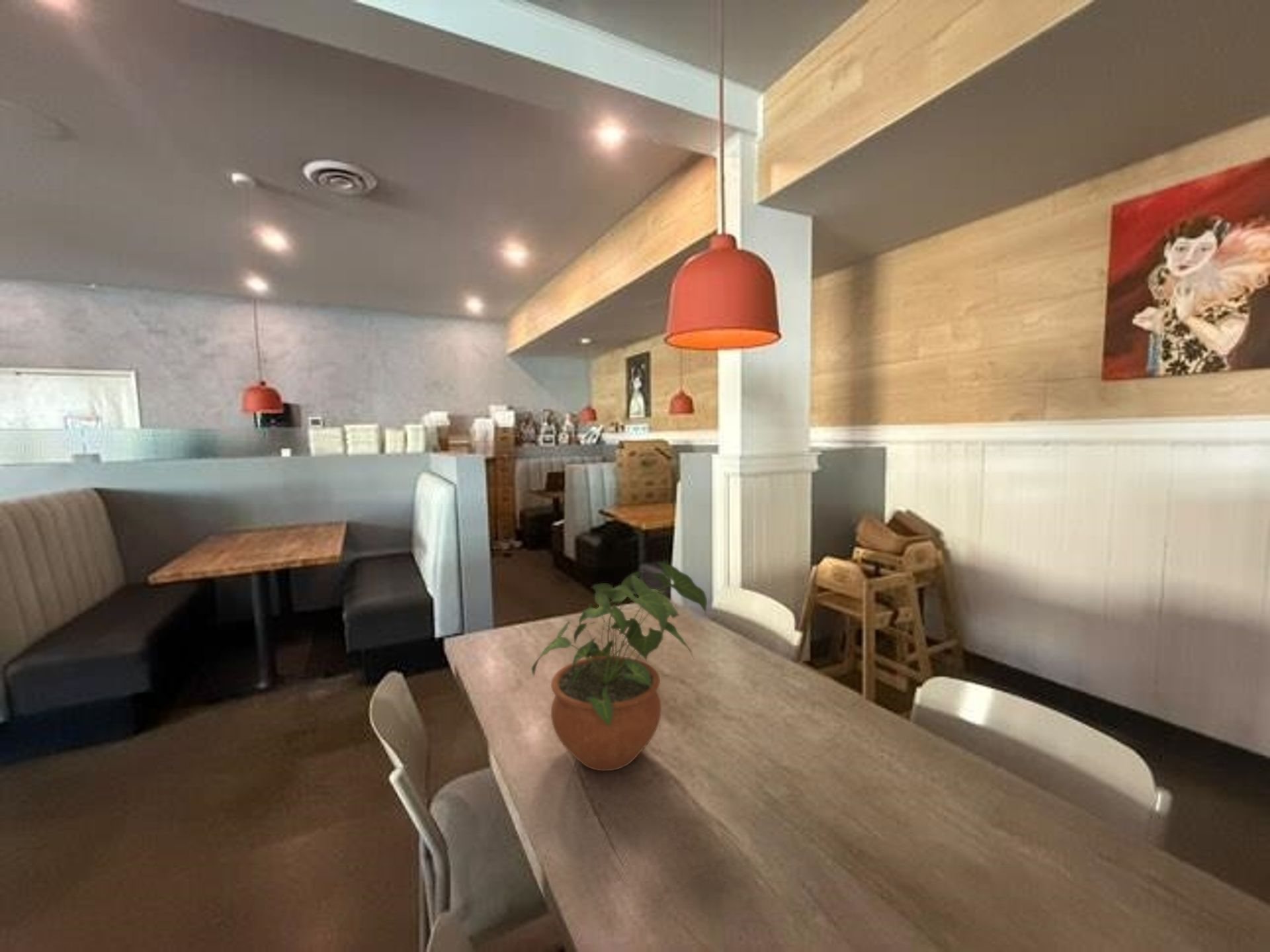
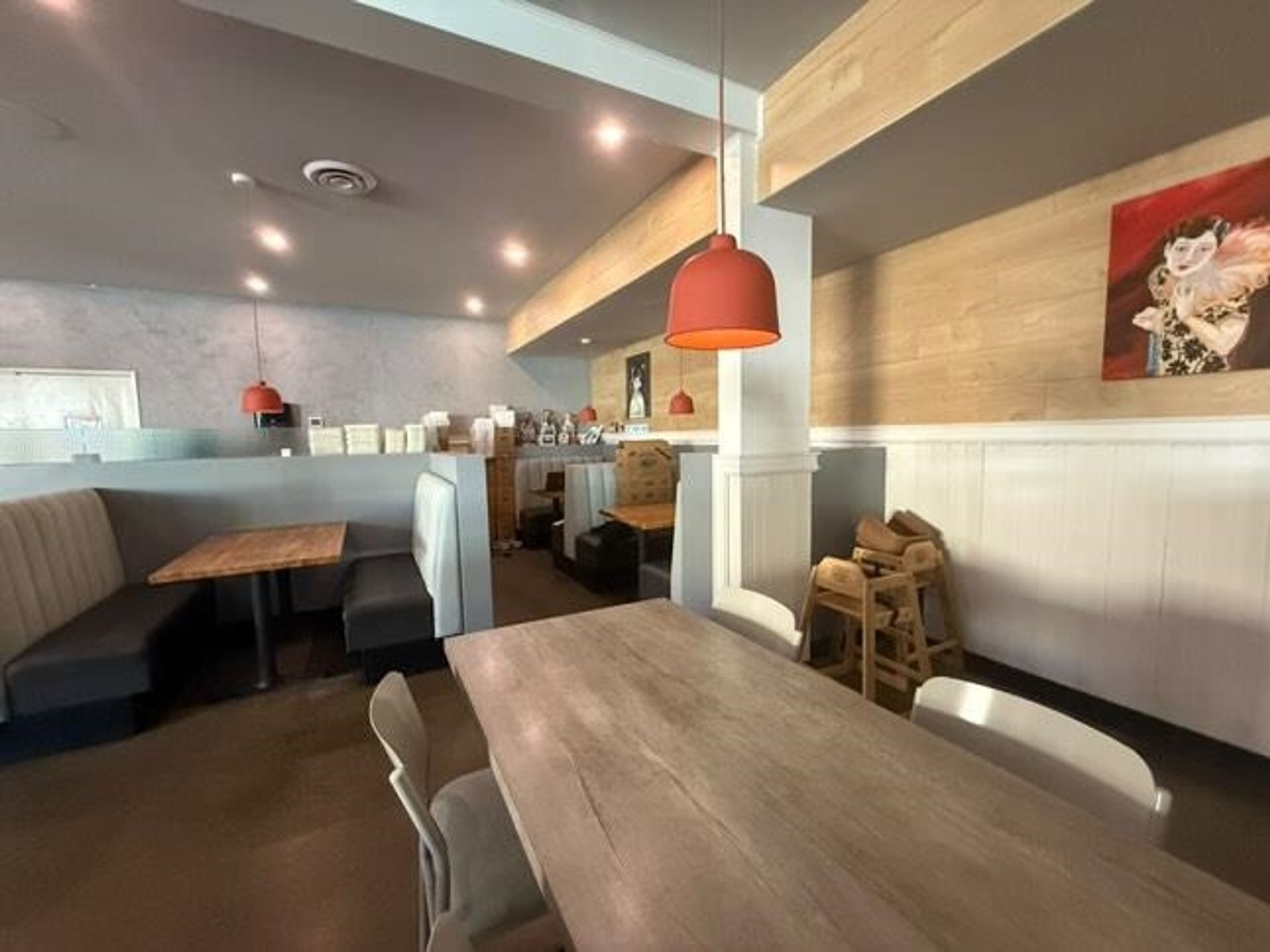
- potted plant (629, 657)
